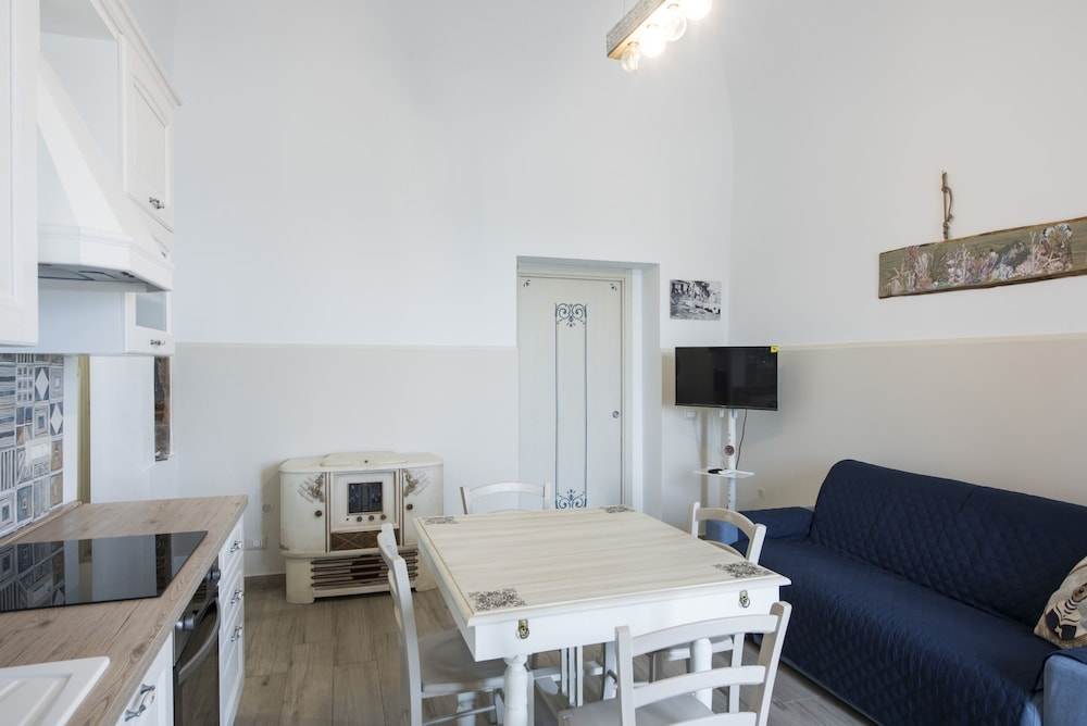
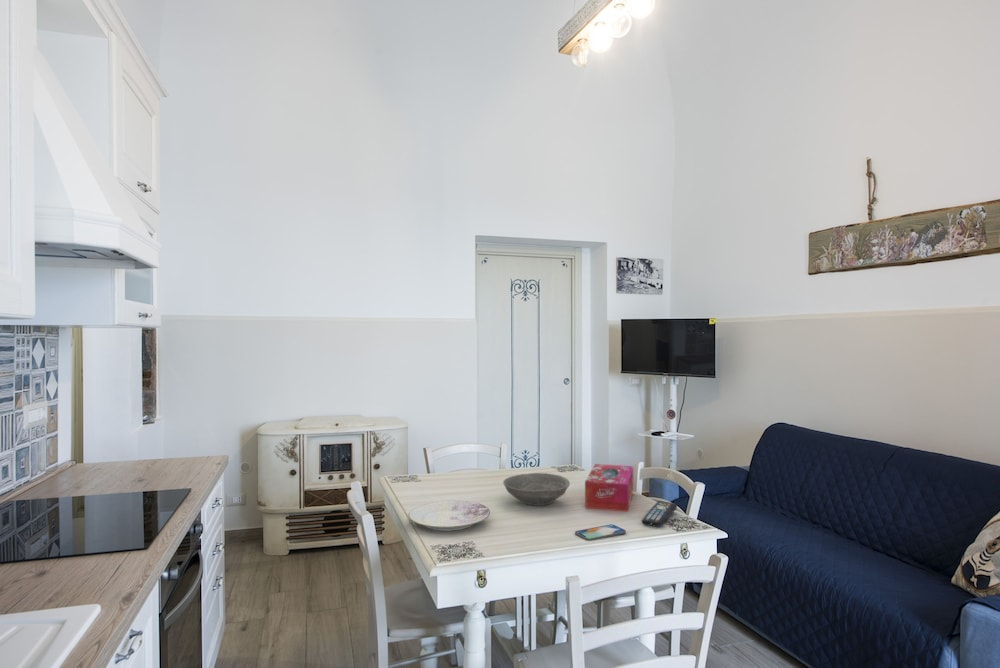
+ bowl (536, 491)
+ smartphone (600, 532)
+ remote control (660, 512)
+ tissue box (610, 486)
+ plate (449, 517)
